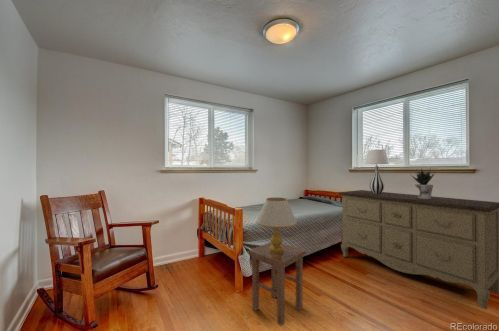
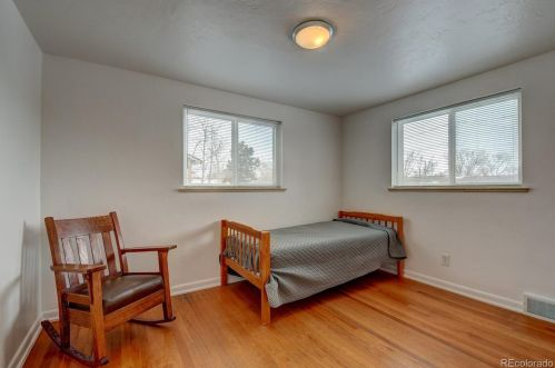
- table lamp (276, 224)
- table lamp (376, 171)
- stool (277, 279)
- potted plant (423, 182)
- dresser (406, 234)
